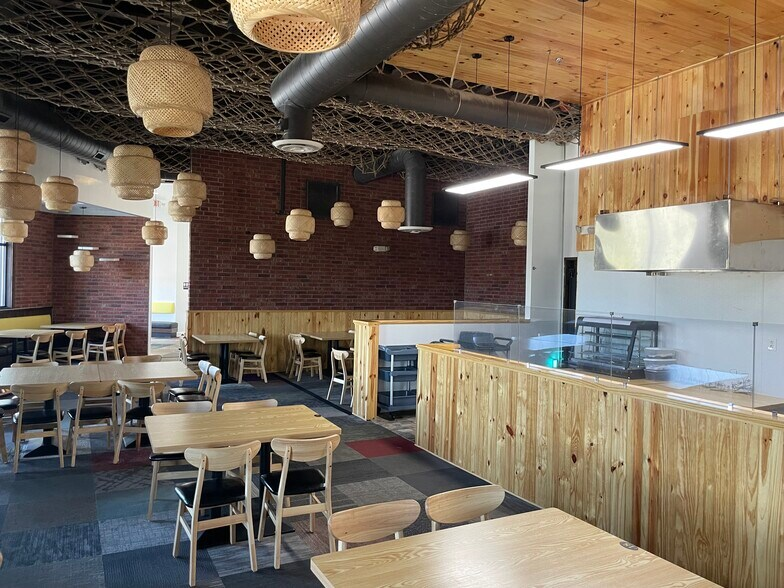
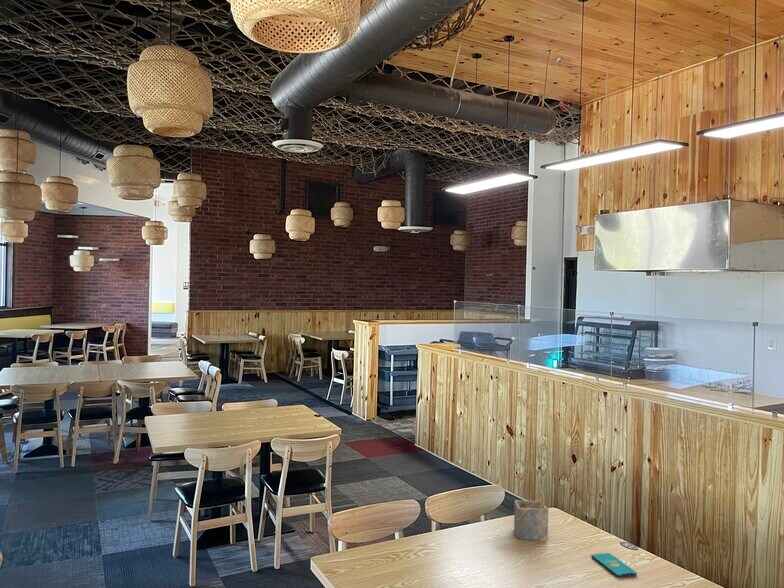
+ smartphone (613, 564)
+ napkin holder (530, 514)
